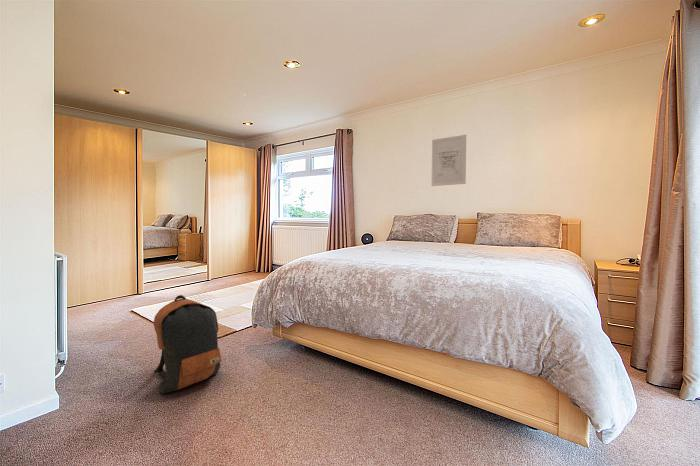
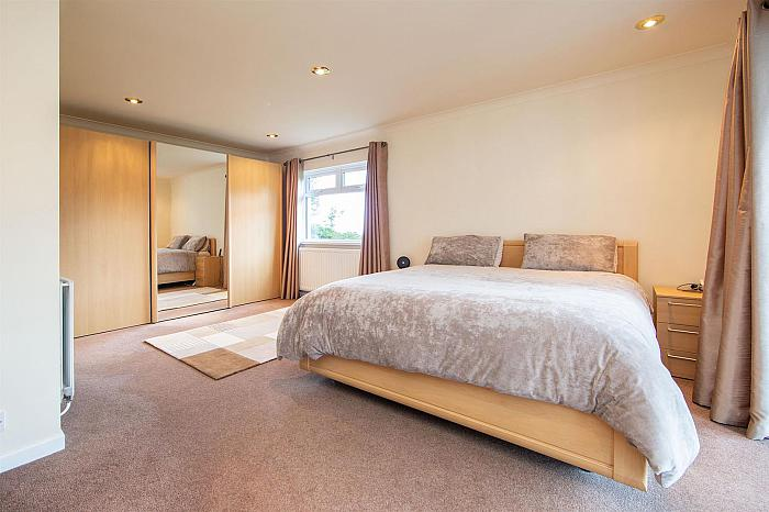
- backpack (184, 337)
- wall art (448, 161)
